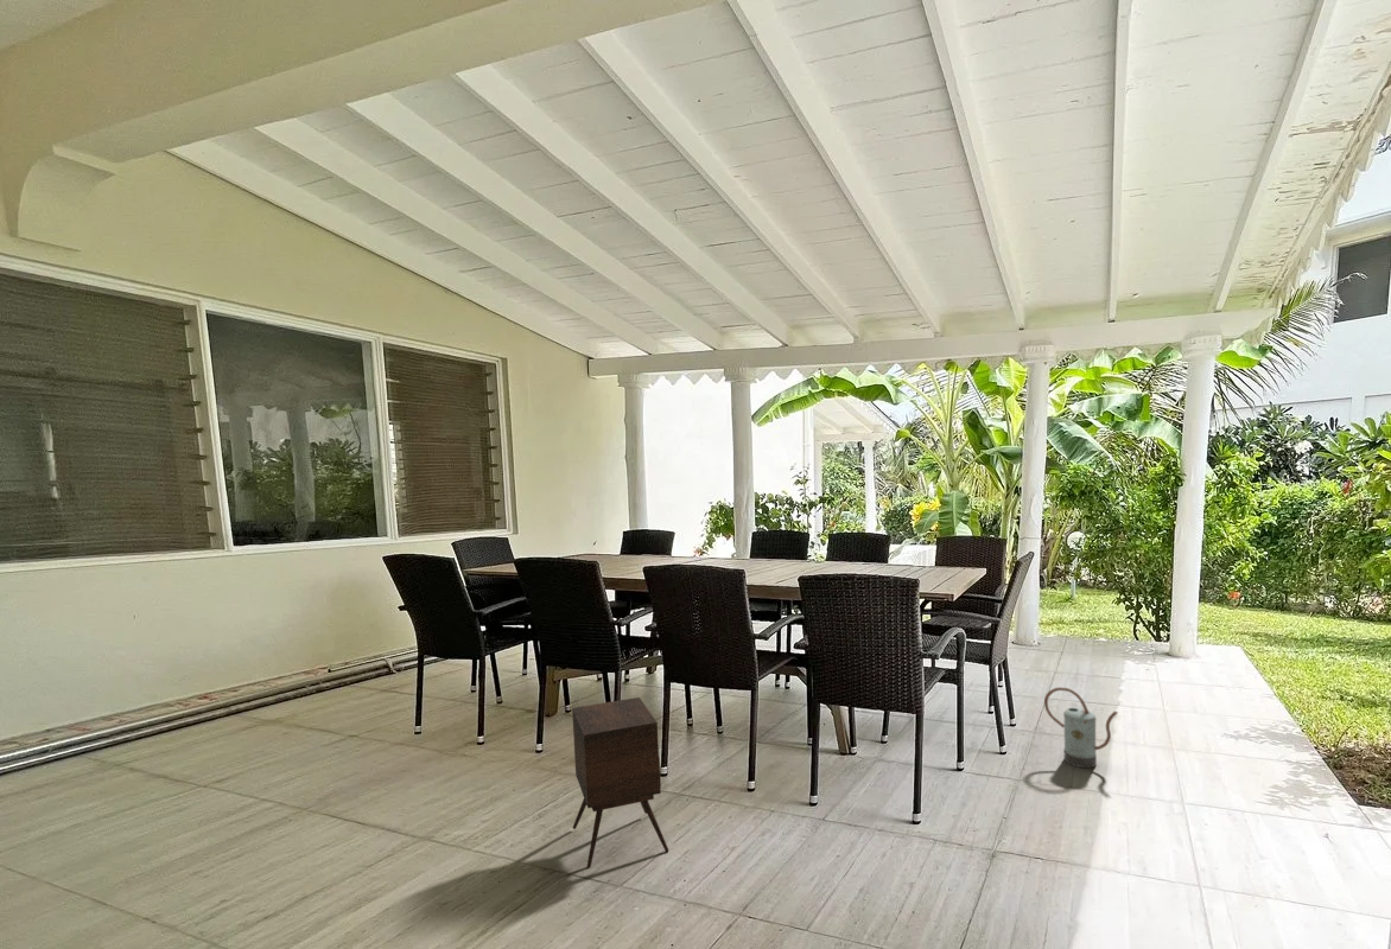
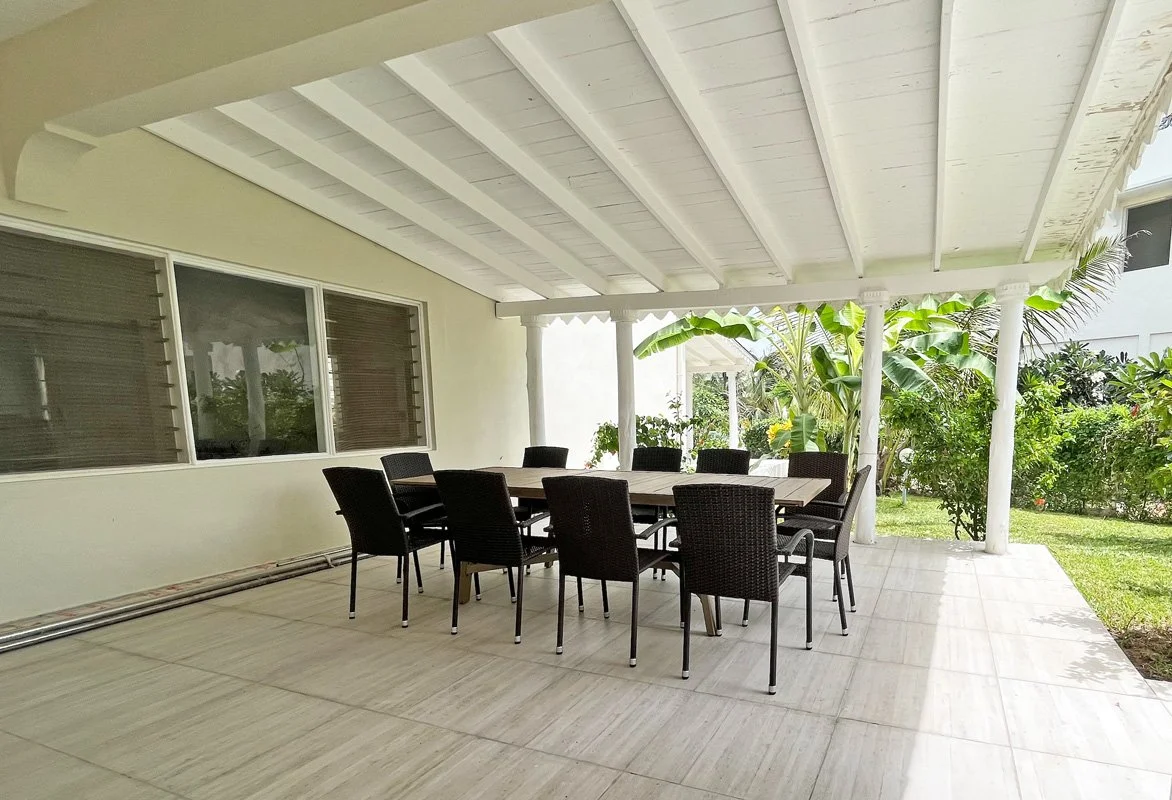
- side table (616, 777)
- watering can (1080, 726)
